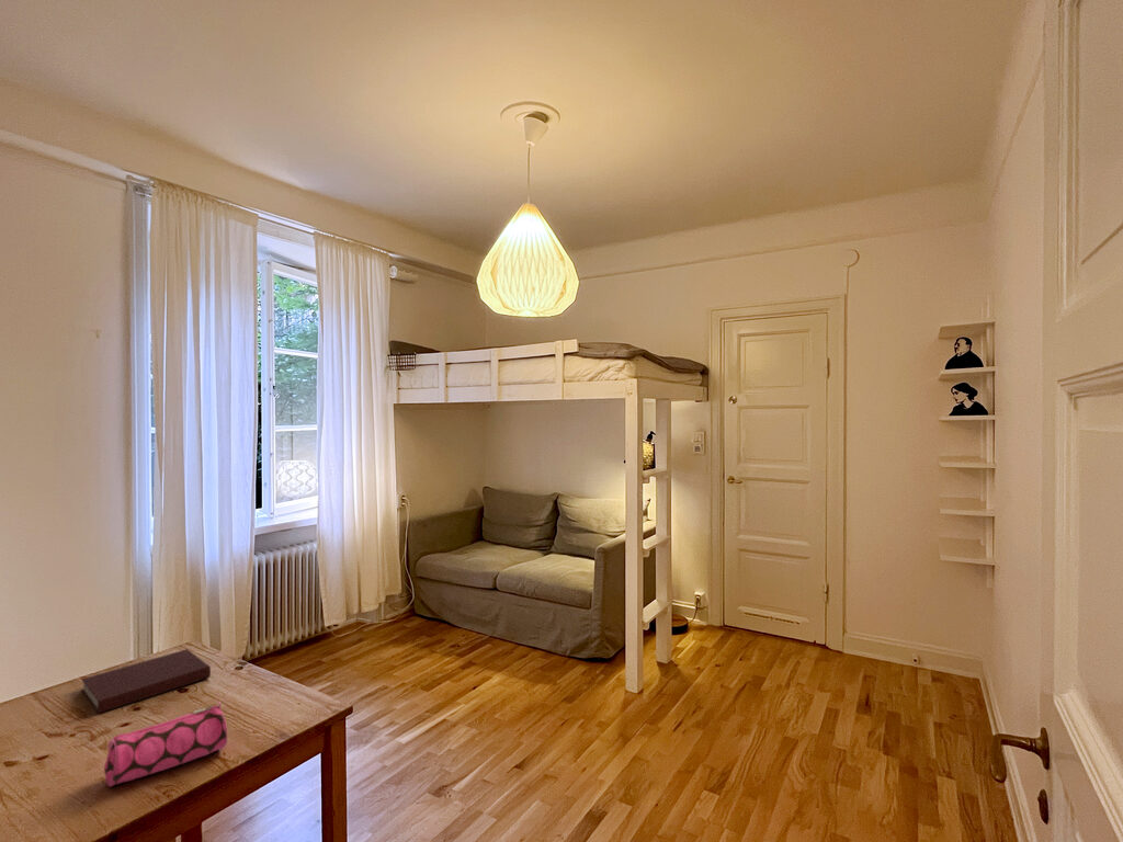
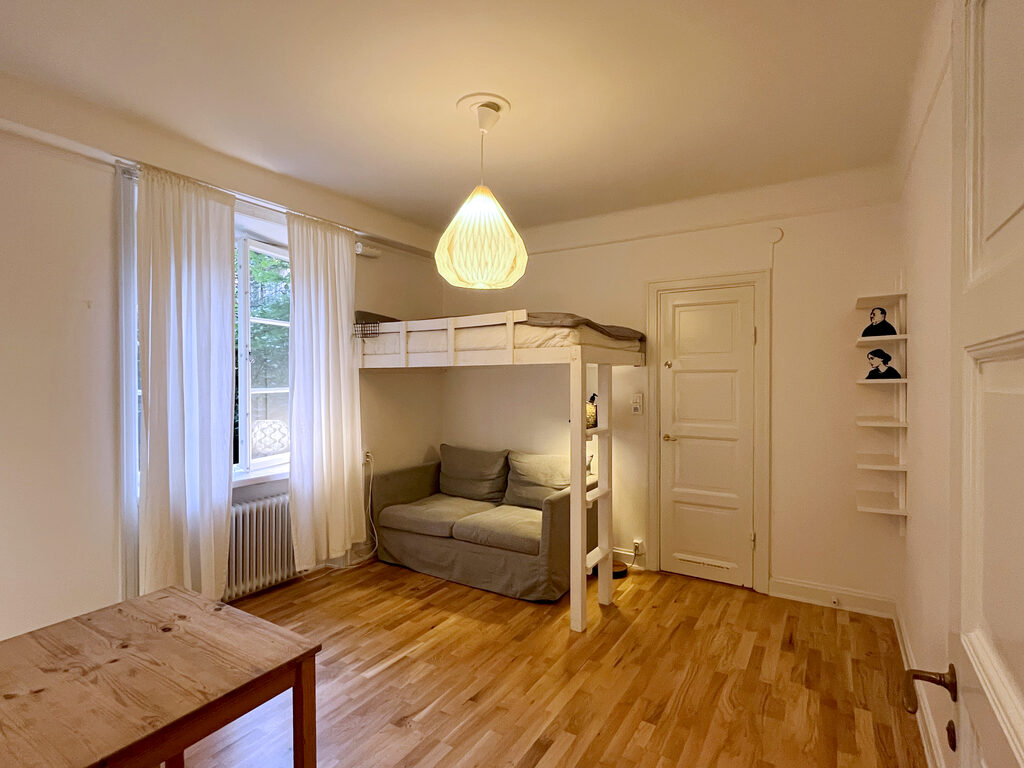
- notebook (147, 678)
- pencil case (168, 741)
